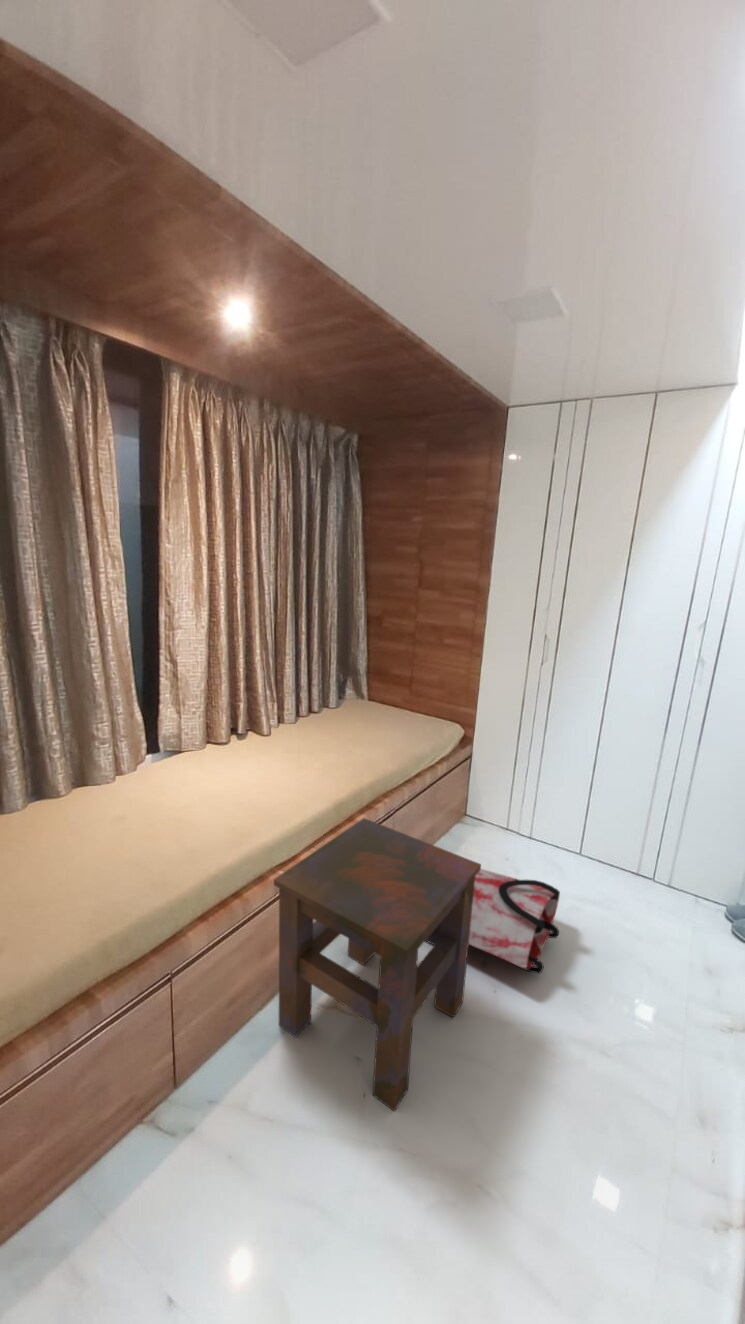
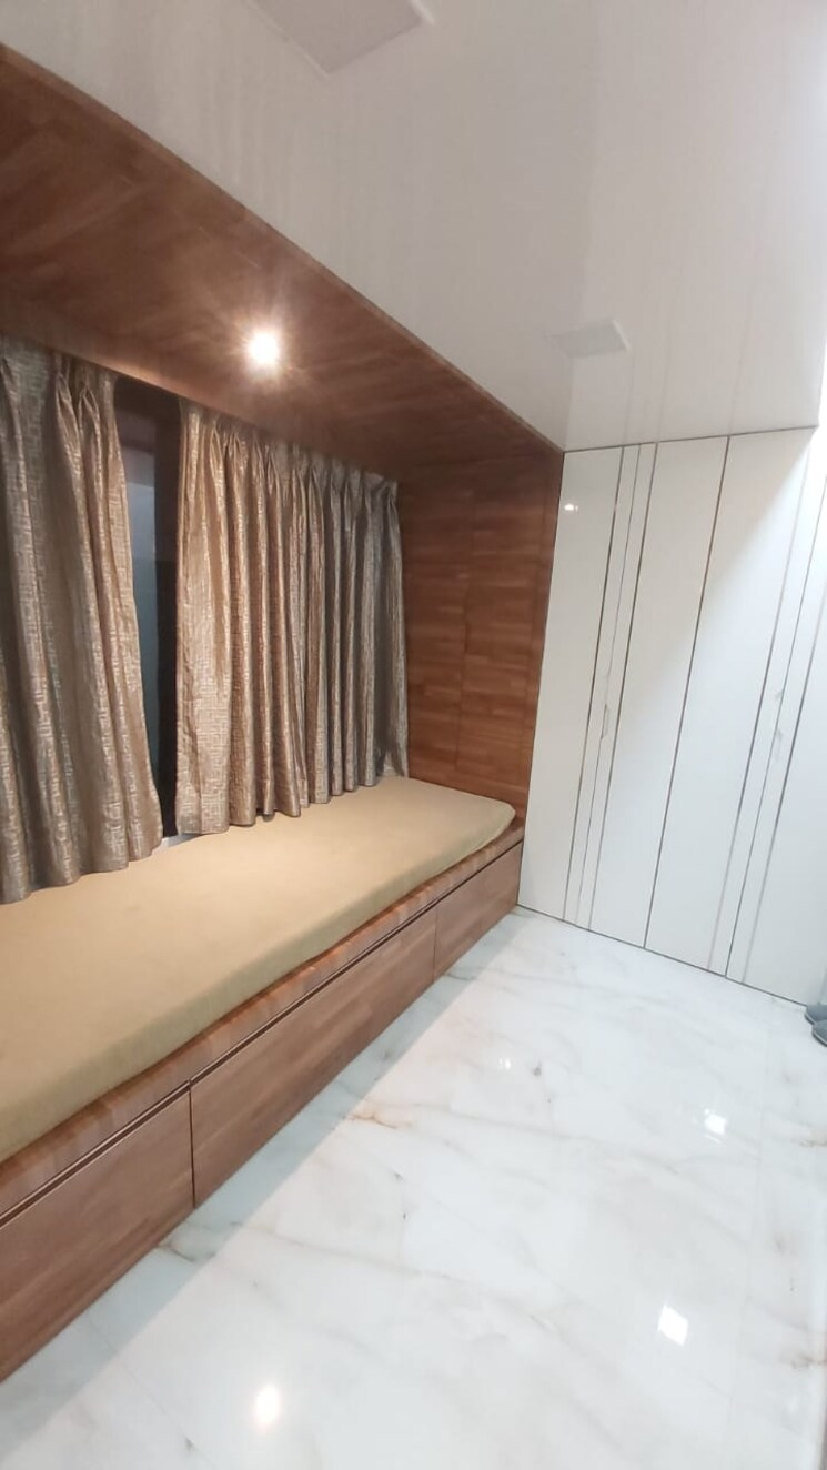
- bag (473, 899)
- side table (377, 945)
